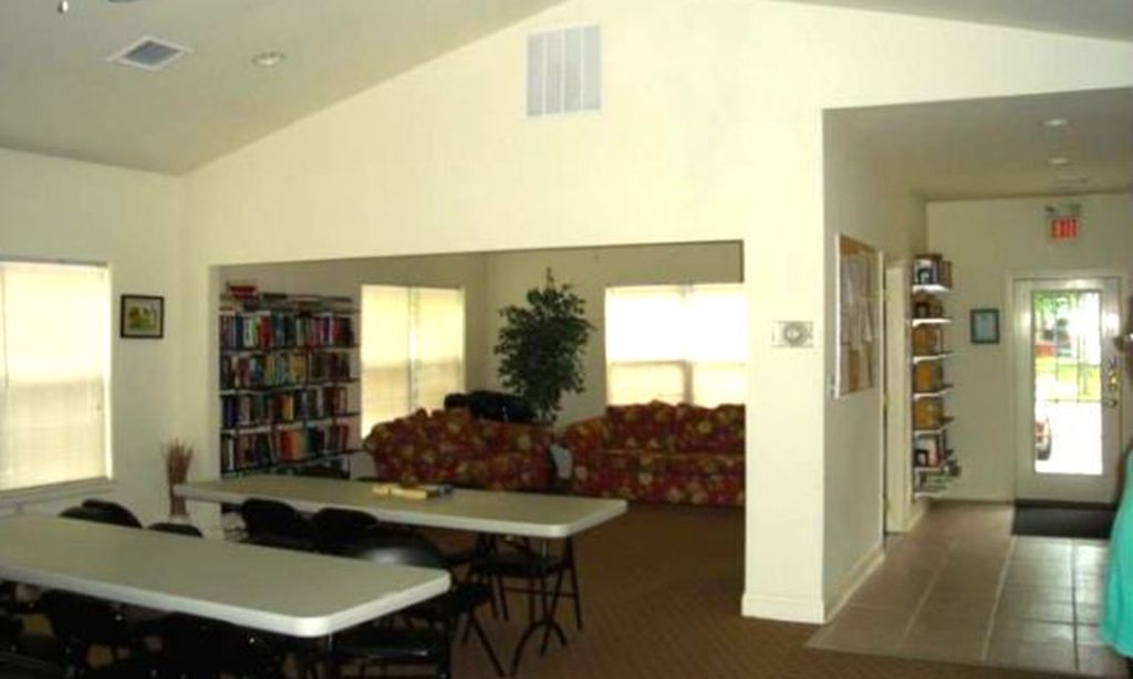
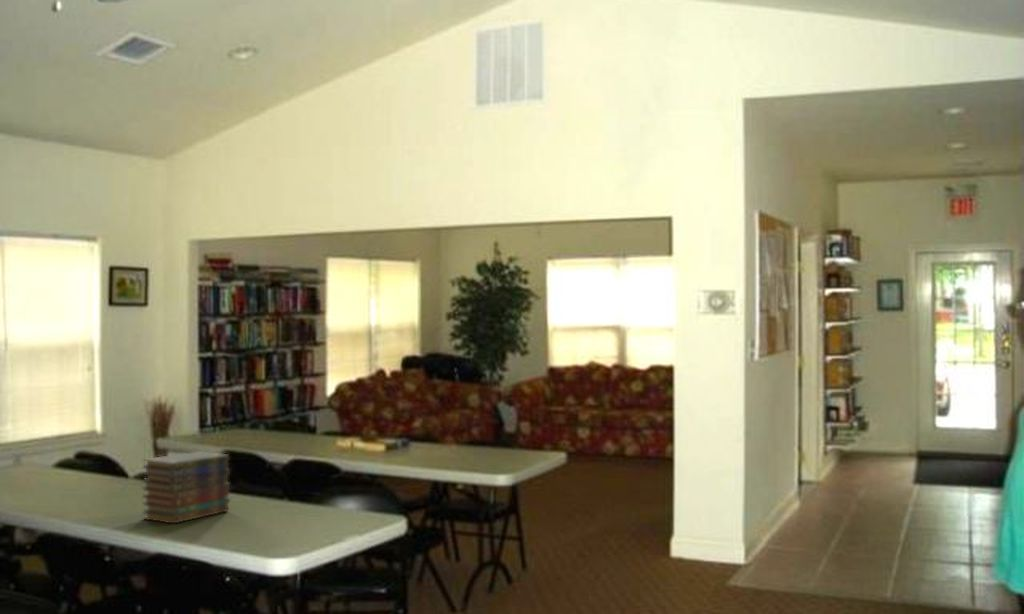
+ book stack (186, 485)
